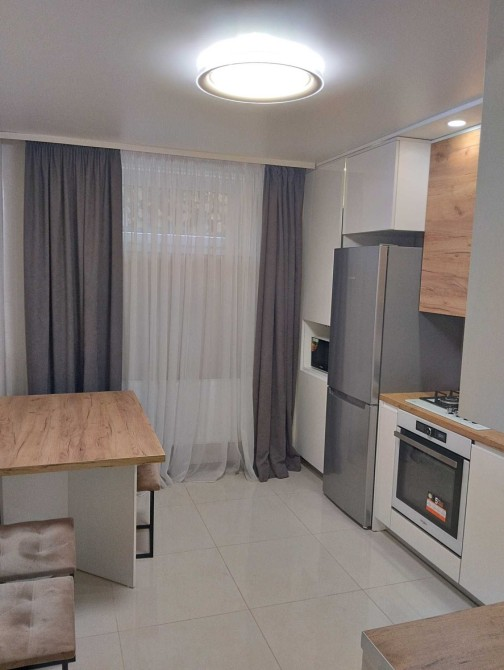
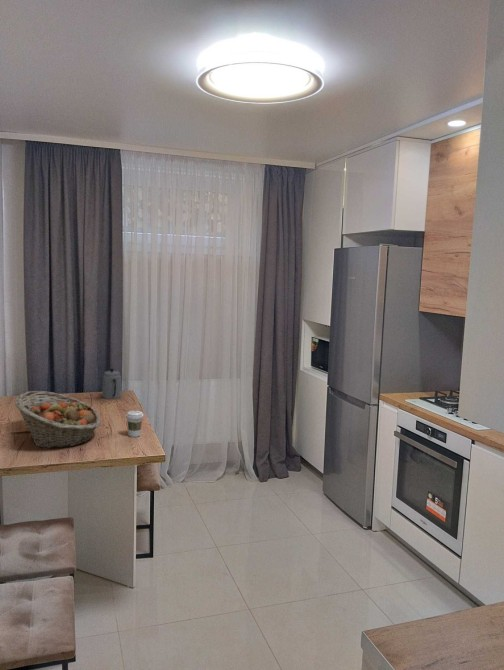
+ teapot (111, 382)
+ coffee cup (134, 423)
+ fruit basket (59, 416)
